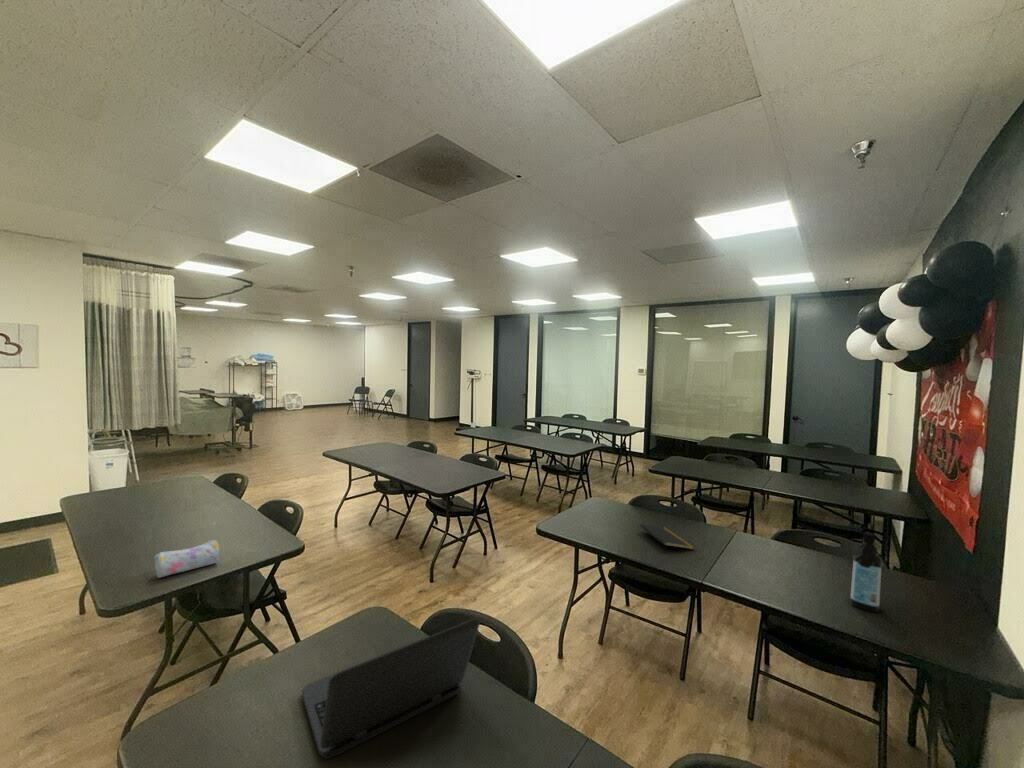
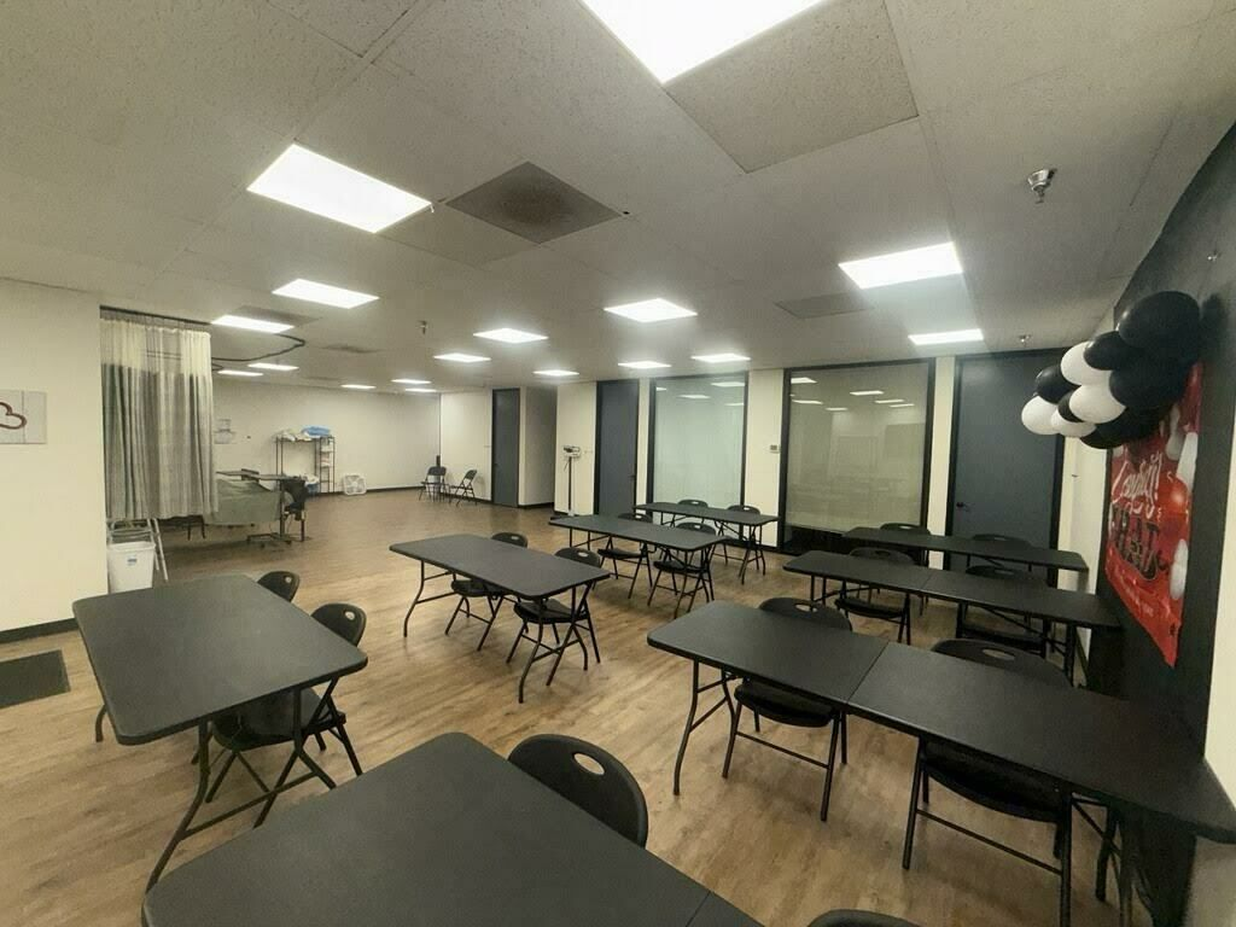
- pencil case (188, 558)
- laptop (389, 657)
- water bottle (867, 569)
- notepad (665, 536)
